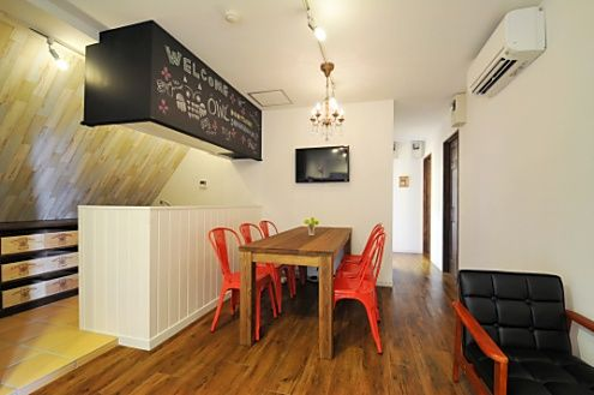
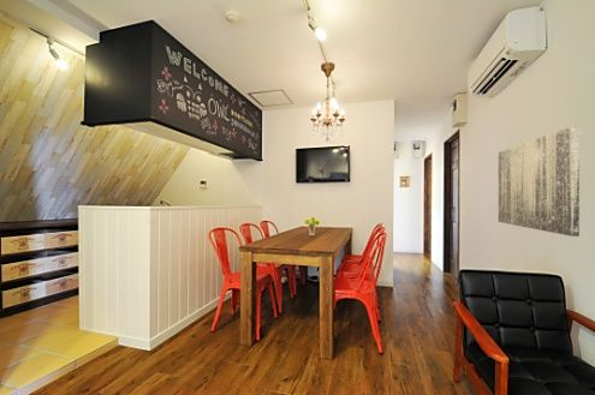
+ wall art (529, 185)
